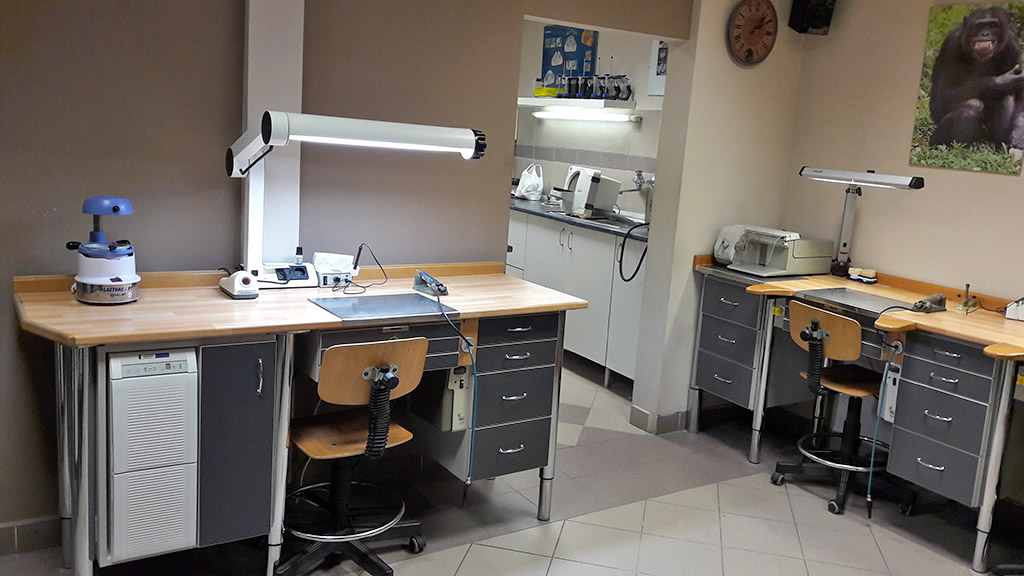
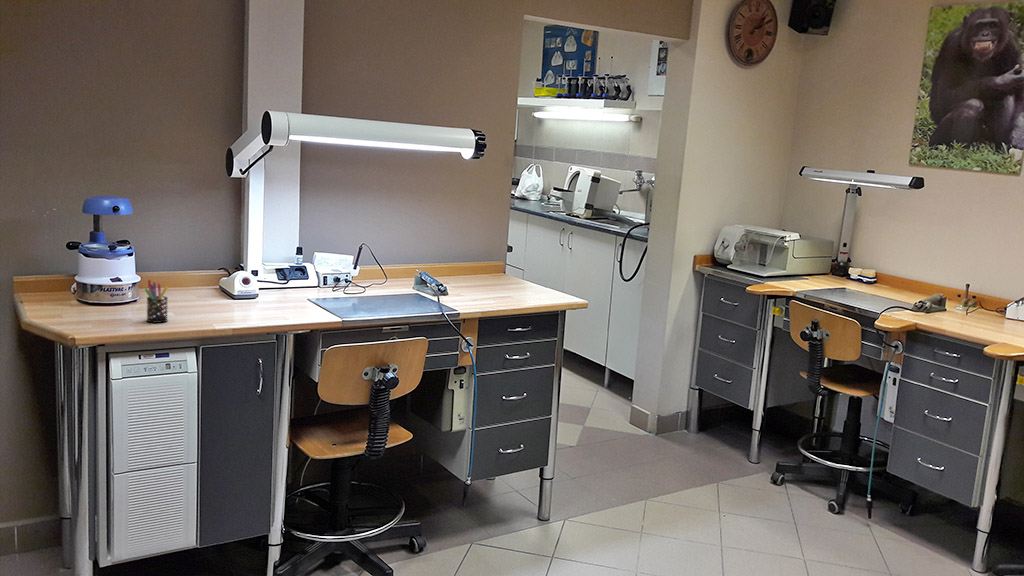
+ pen holder (154, 300)
